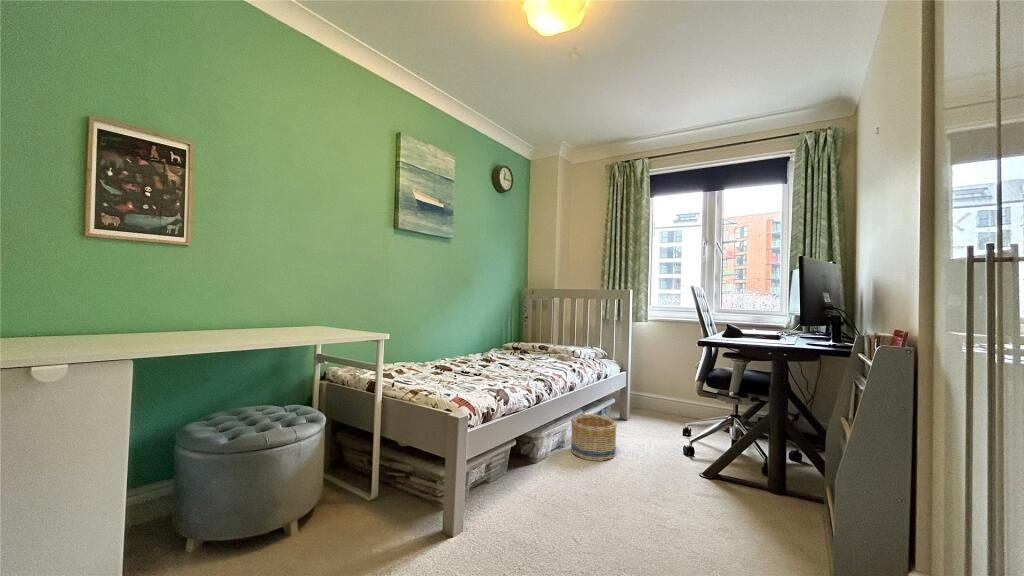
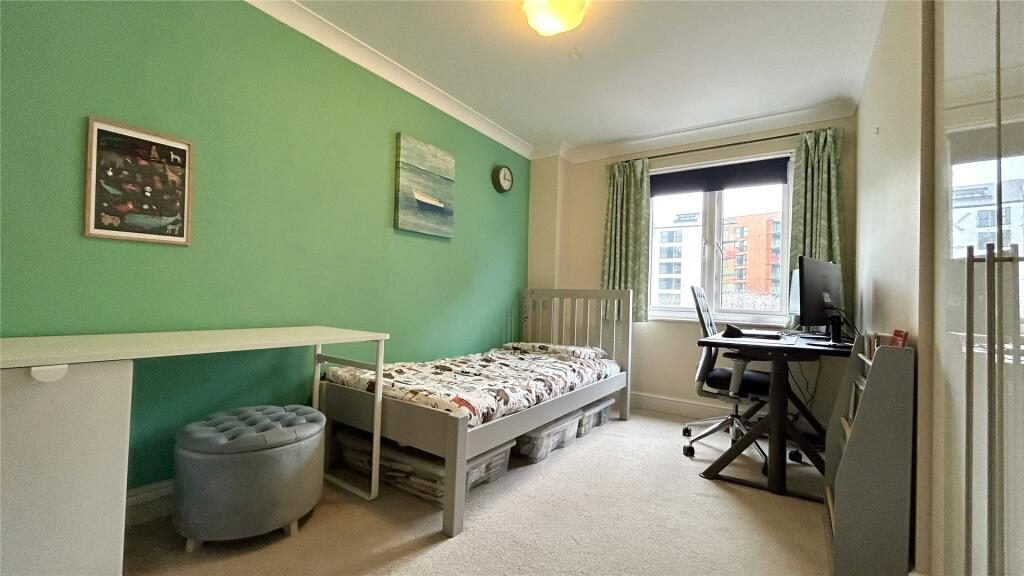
- basket (593, 436)
